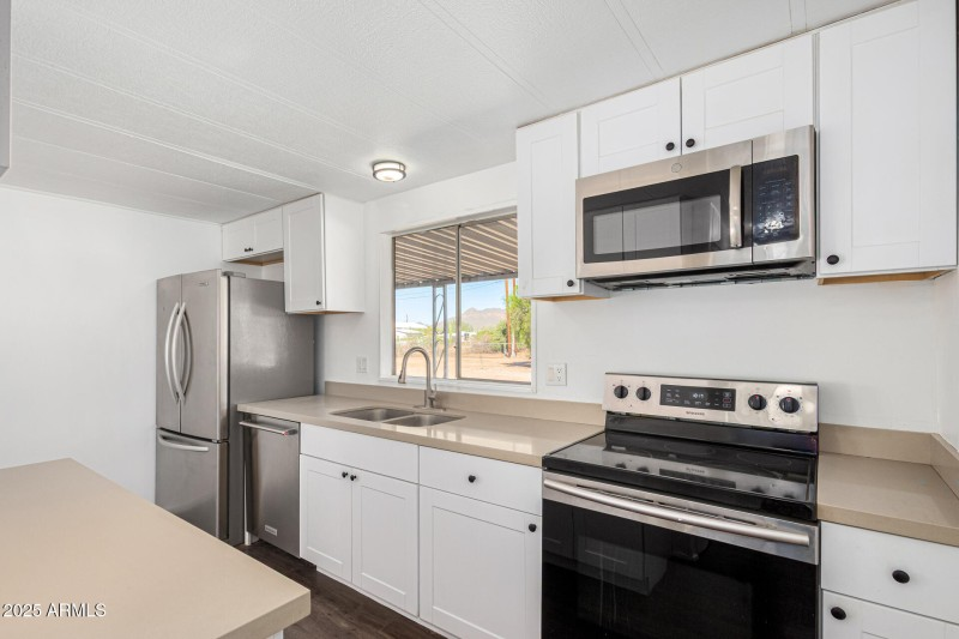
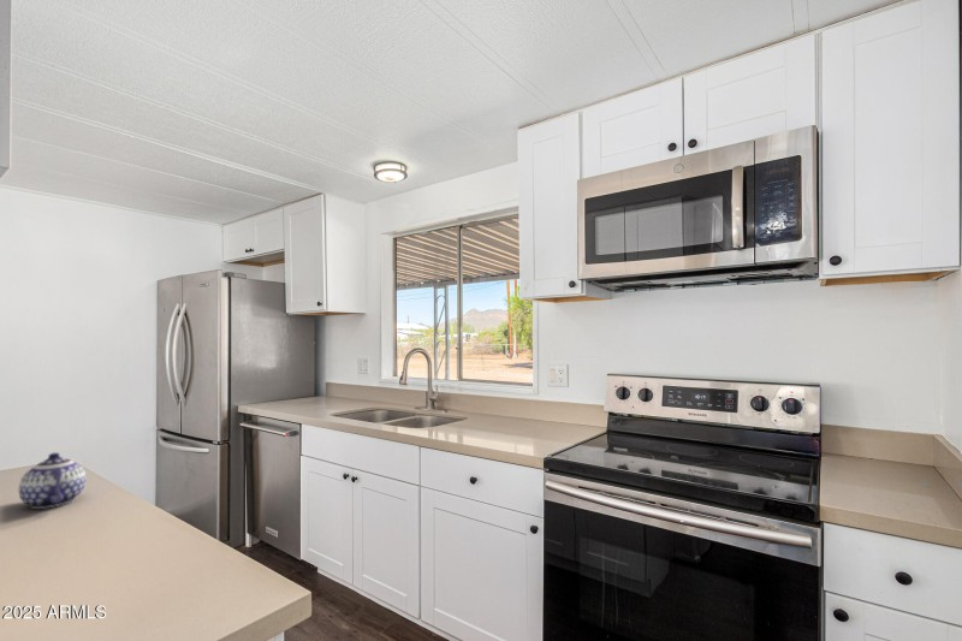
+ teapot (53, 477)
